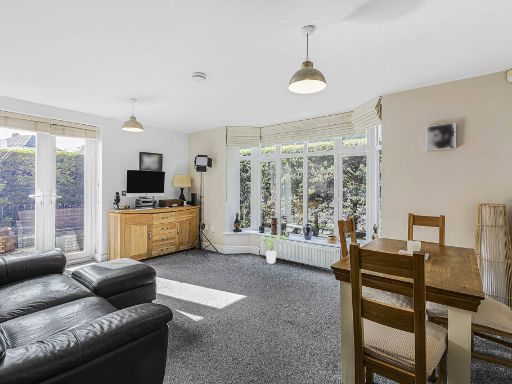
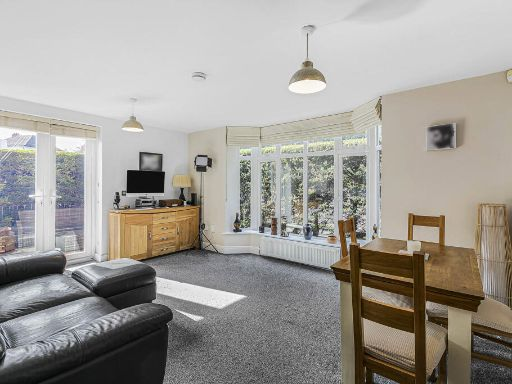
- house plant (272, 248)
